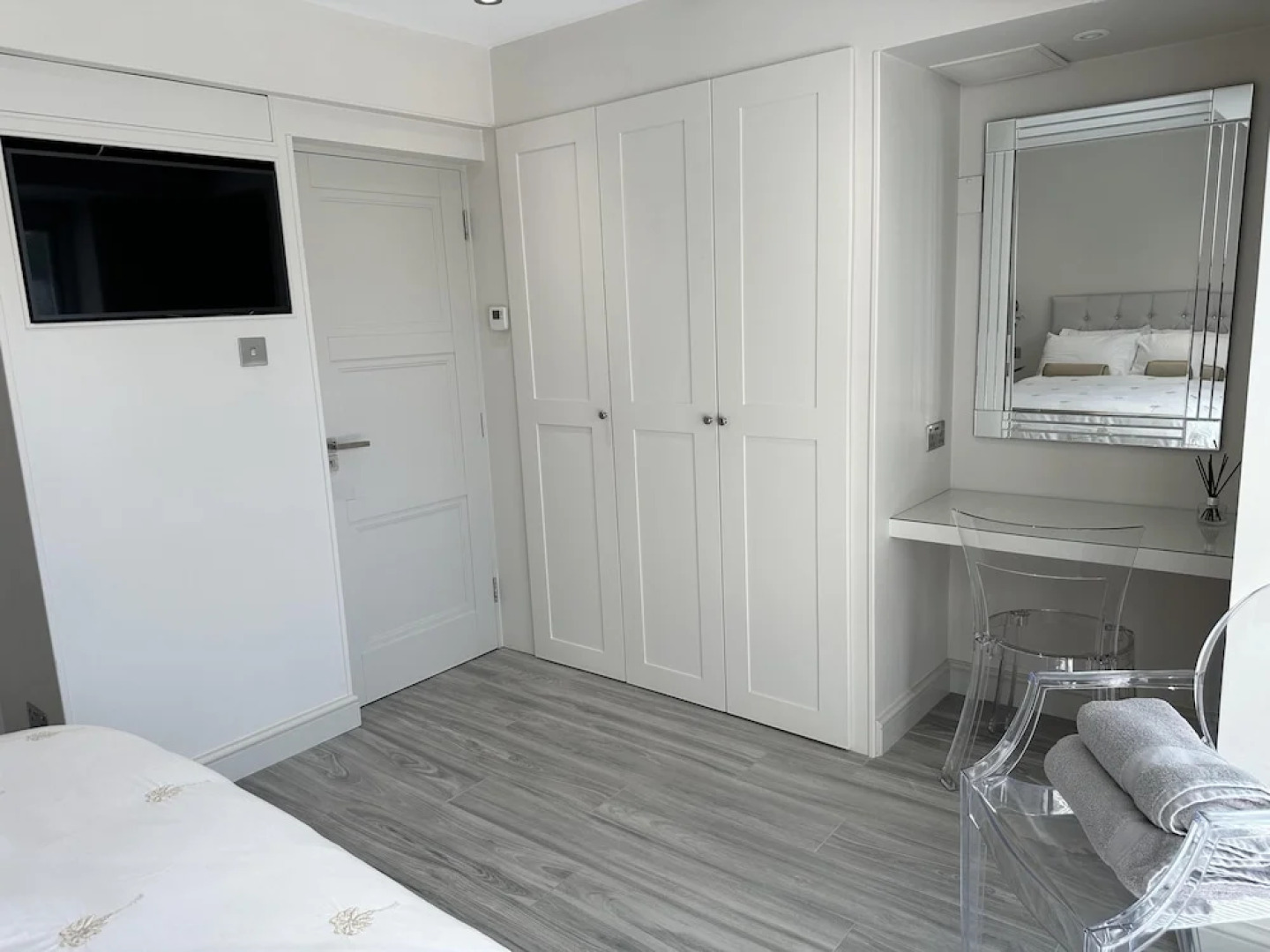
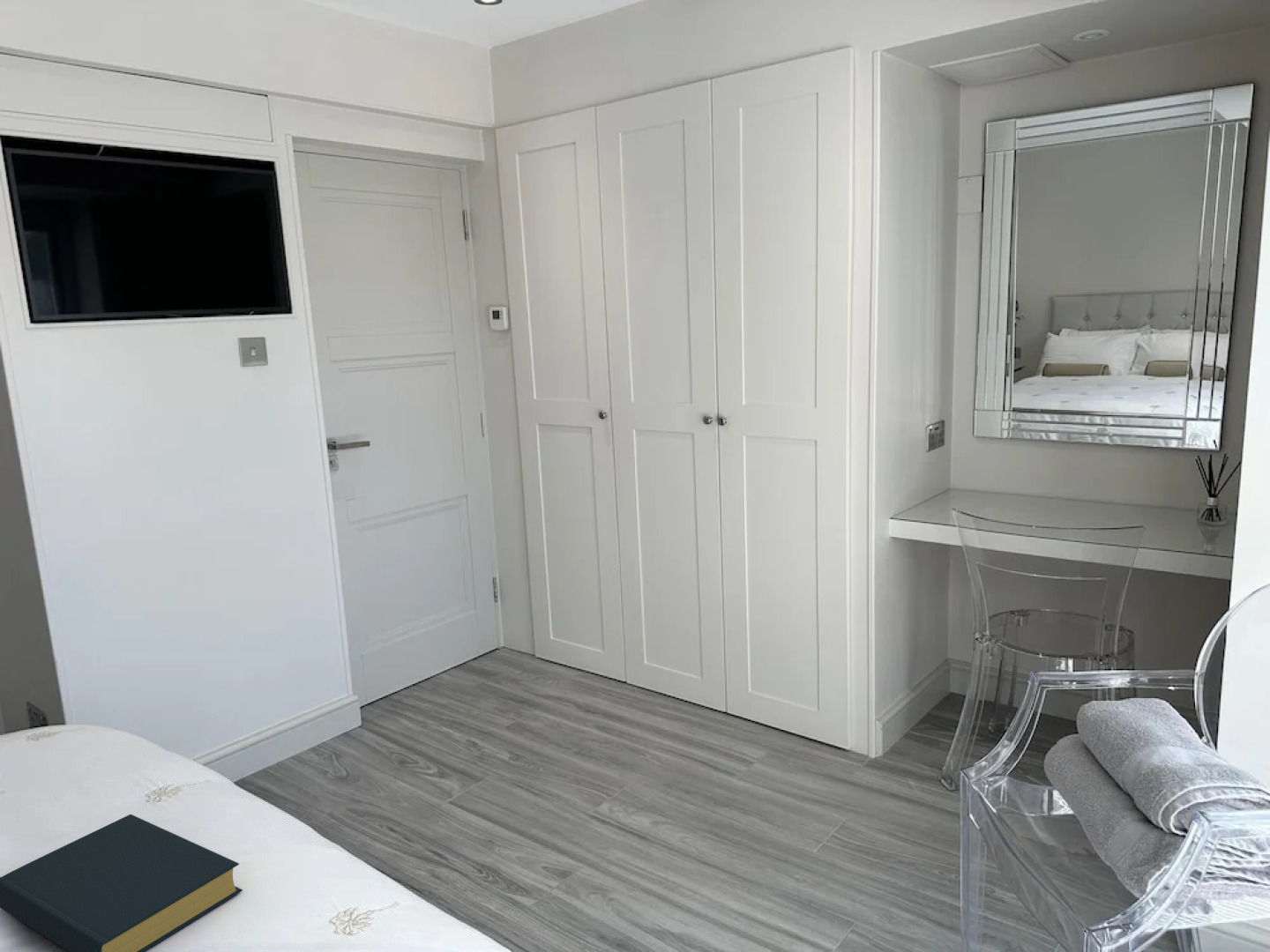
+ hardback book (117, 886)
